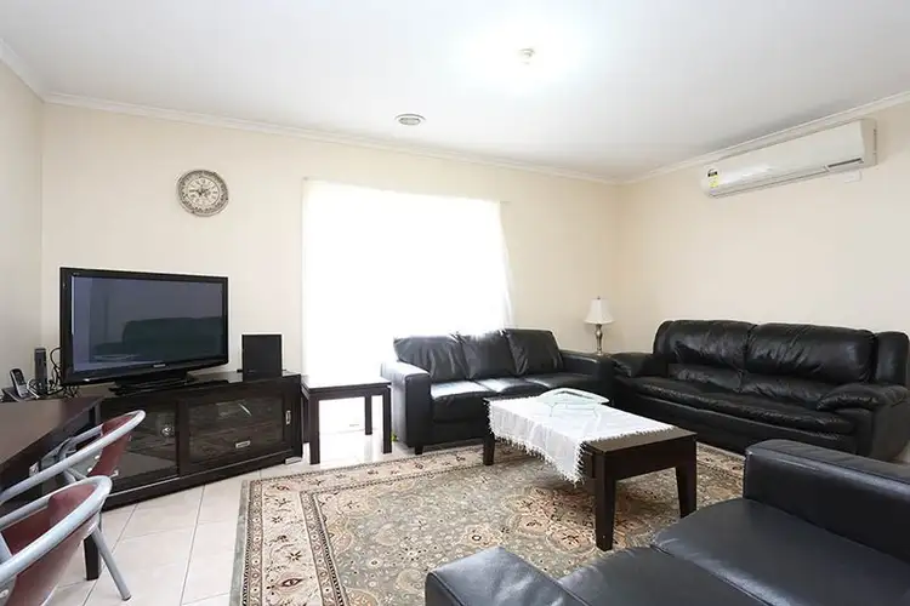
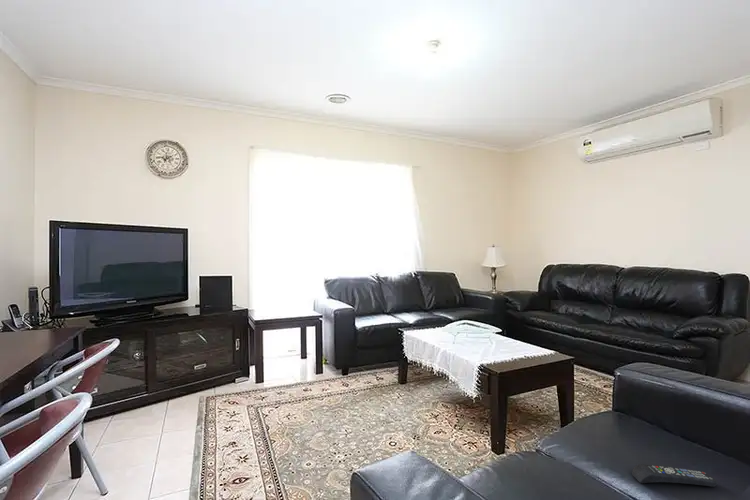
+ remote control (673, 475)
